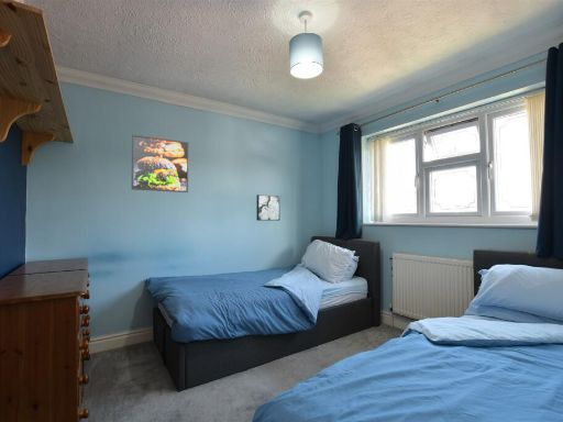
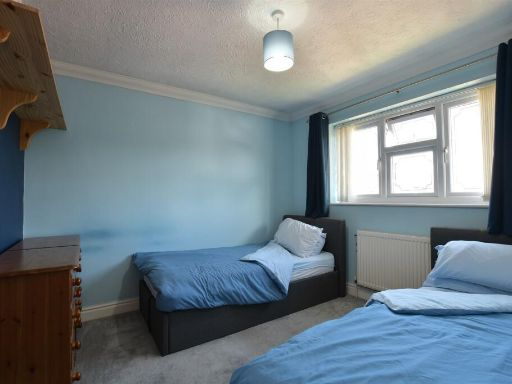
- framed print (161, 165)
- wall art (268, 208)
